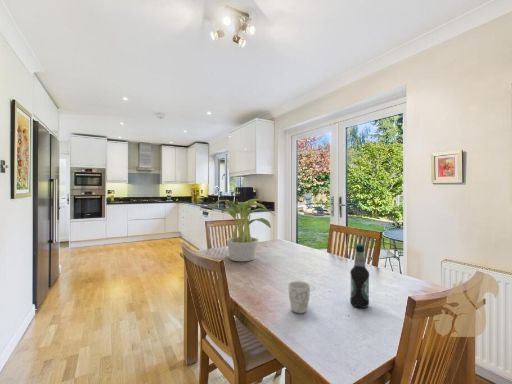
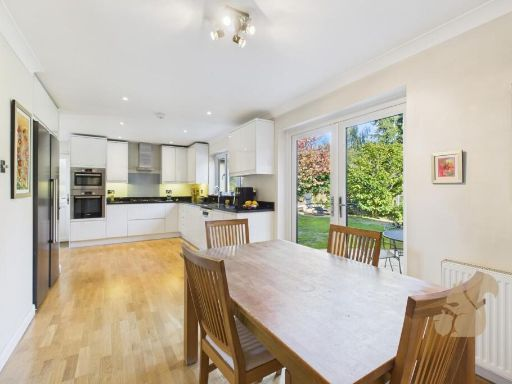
- mug (300, 296)
- potted plant (242, 228)
- bottle (359, 274)
